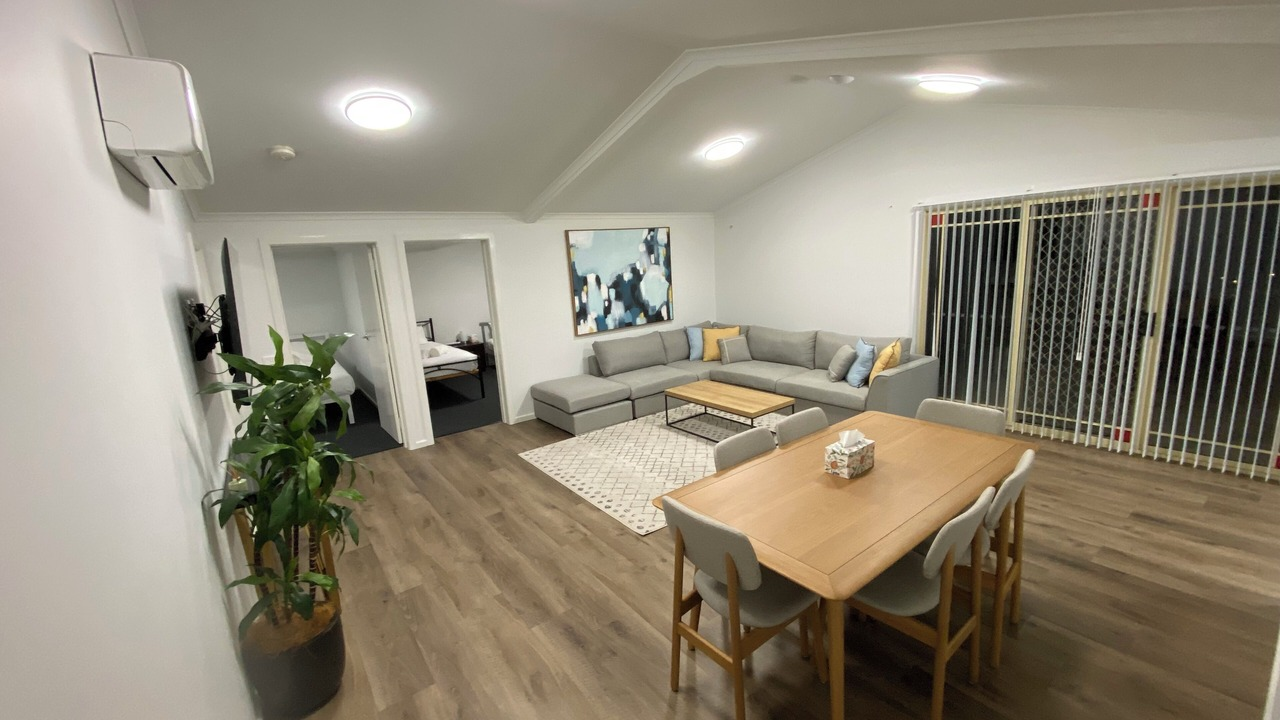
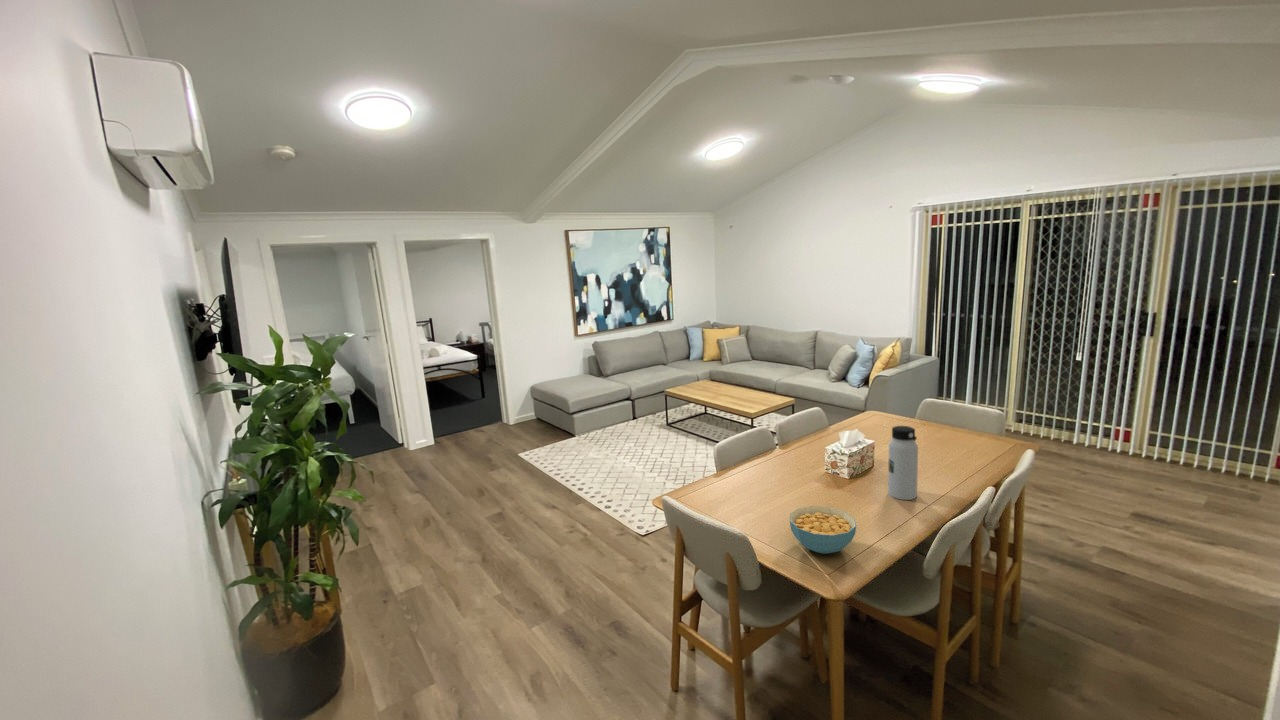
+ cereal bowl (822, 534)
+ water bottle (902, 461)
